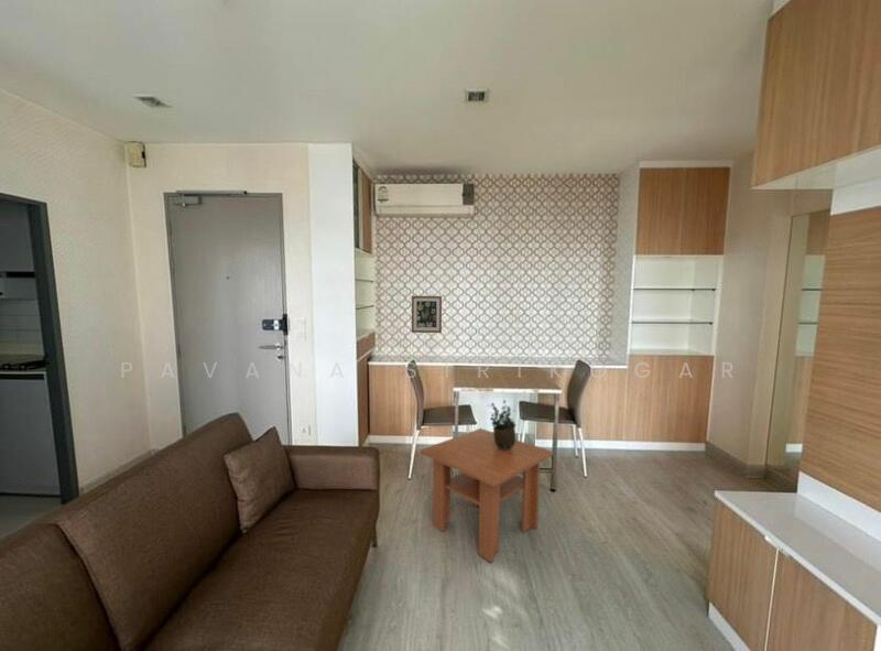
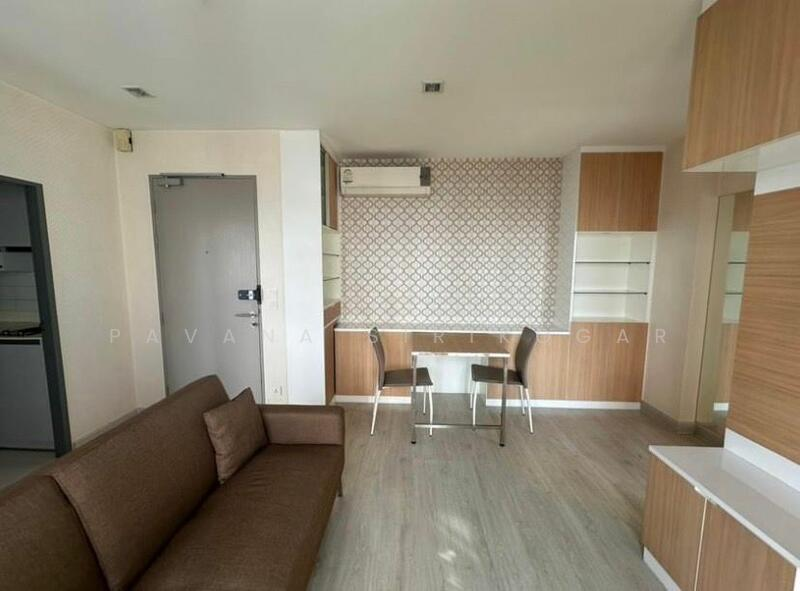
- wall art (426, 314)
- potted plant (502, 422)
- coffee table (486, 488)
